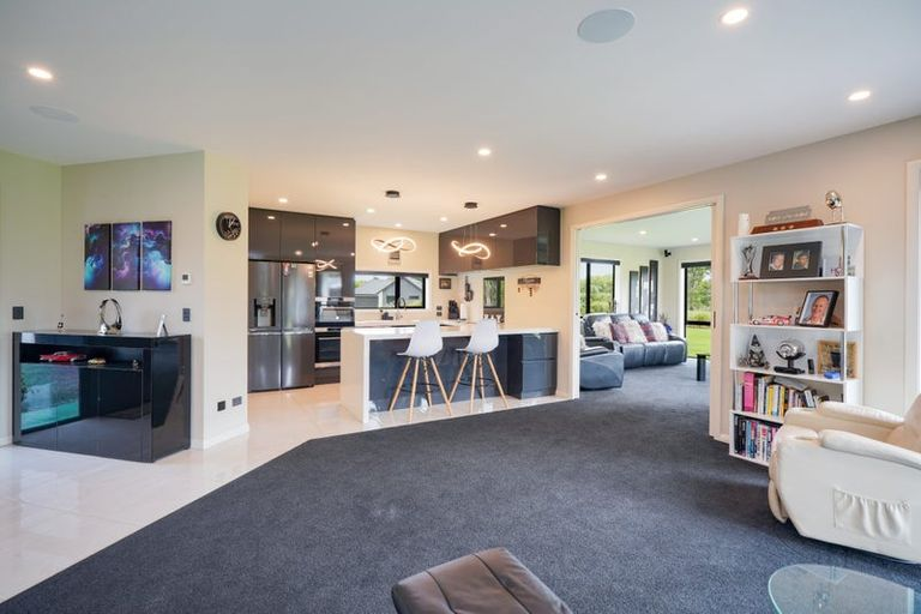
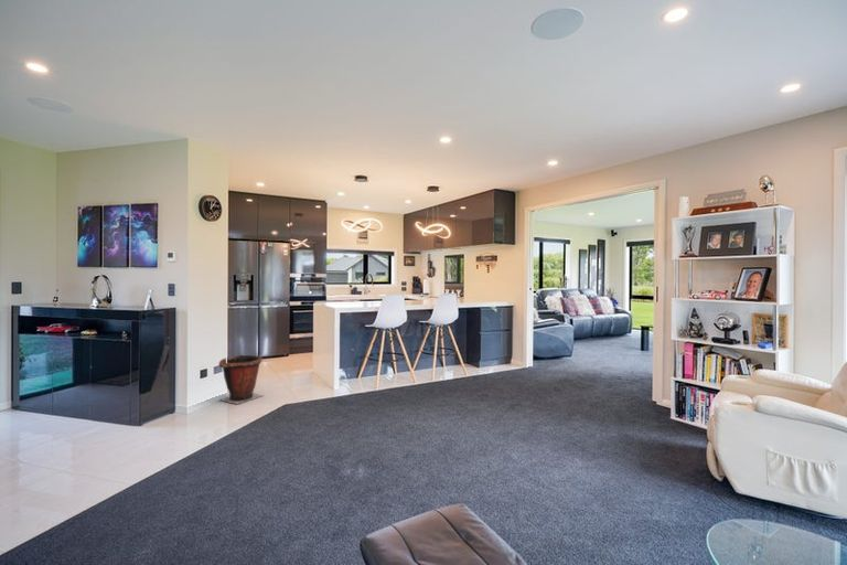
+ waste bin (243, 376)
